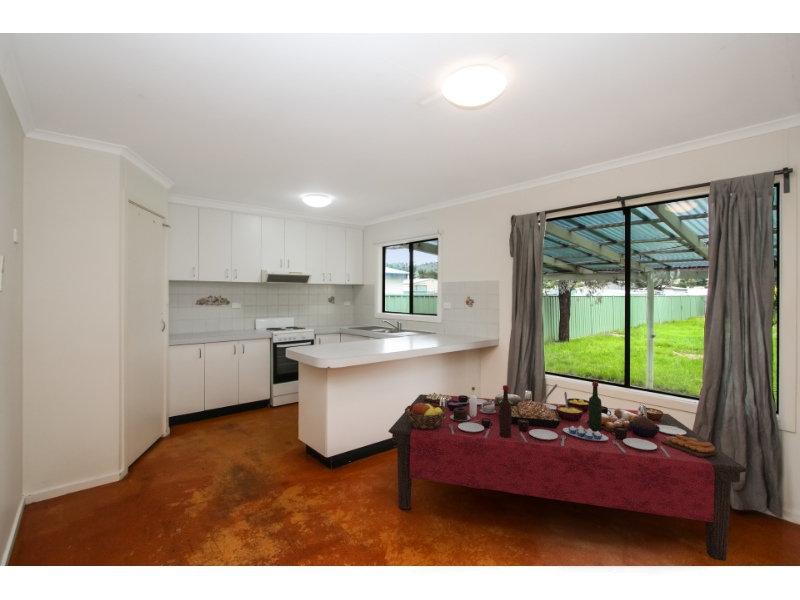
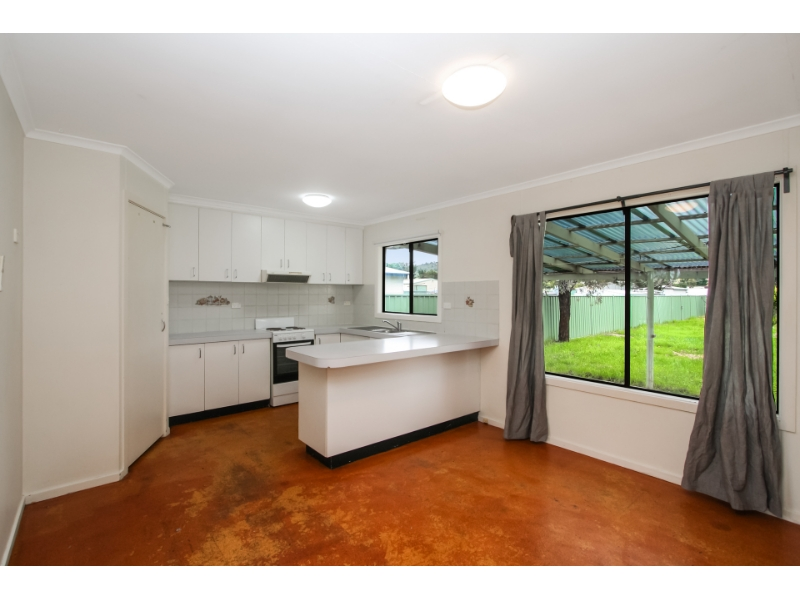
- dining table (539, 436)
